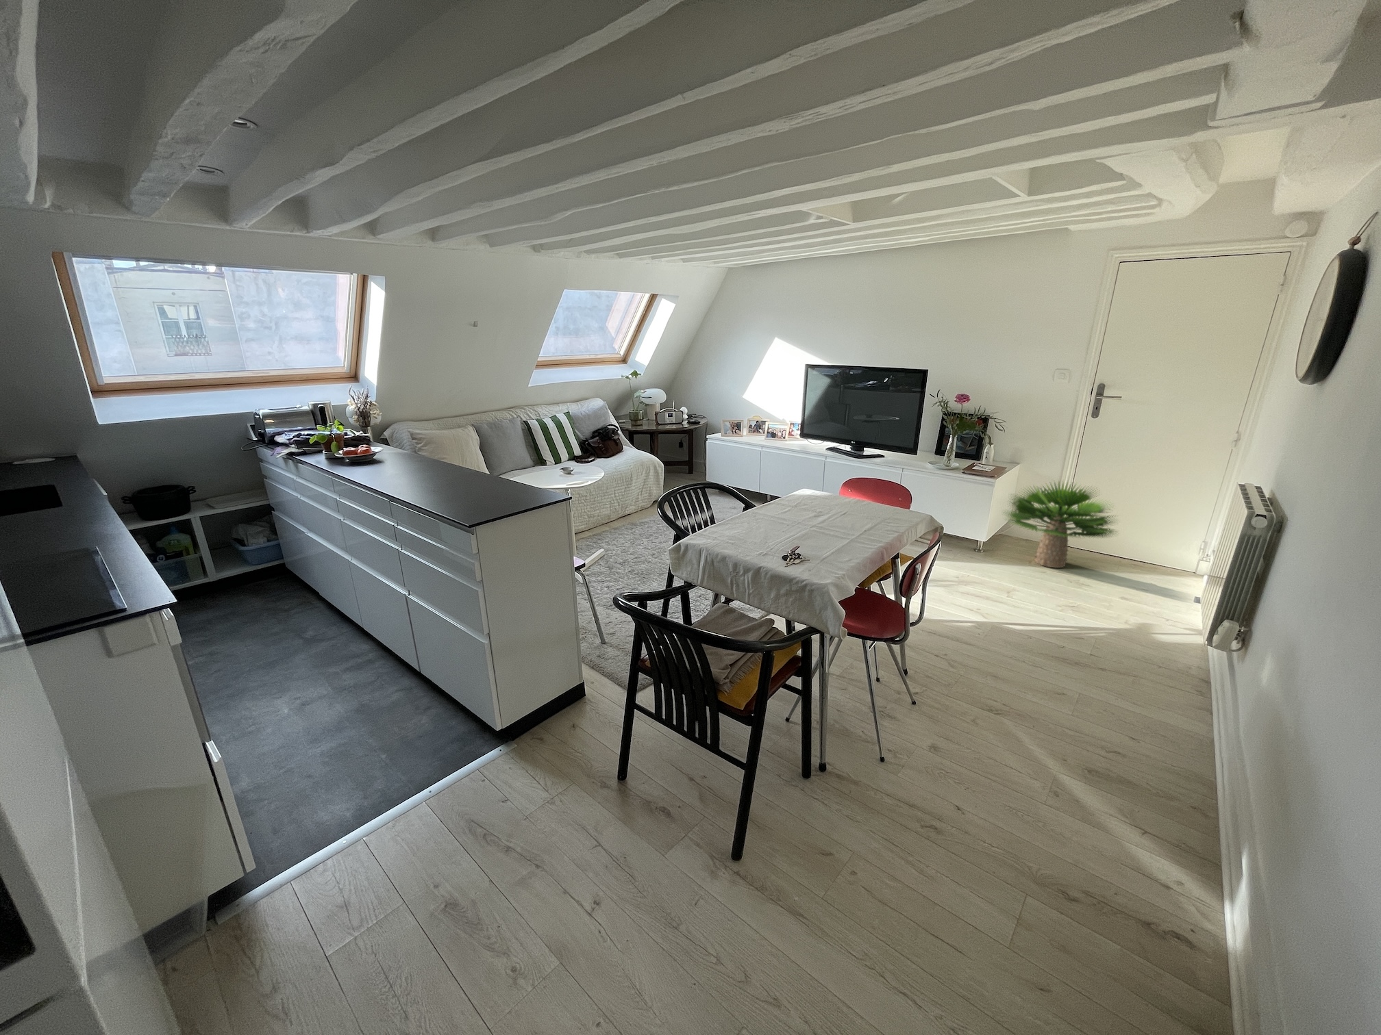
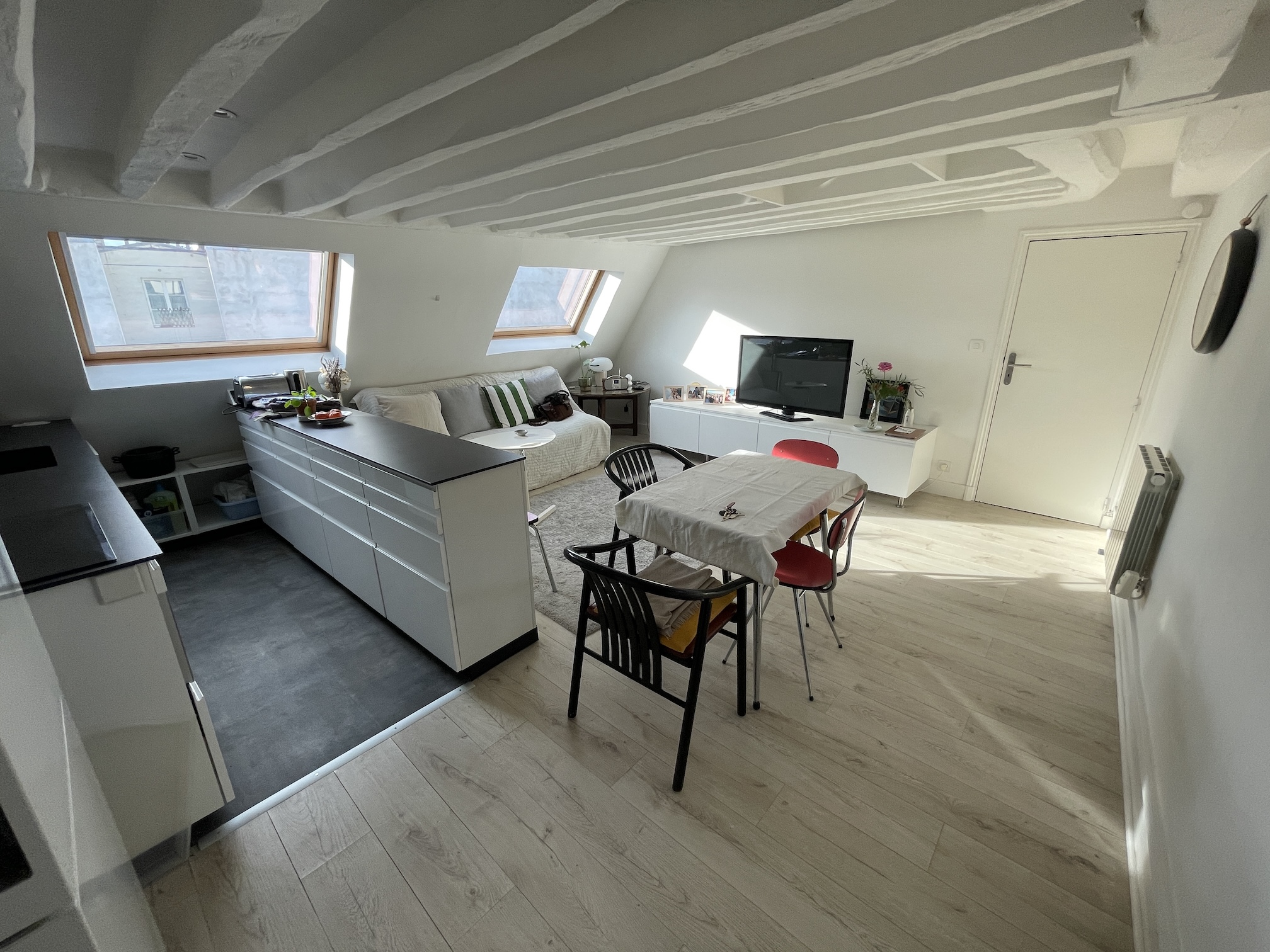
- potted plant (1057, 522)
